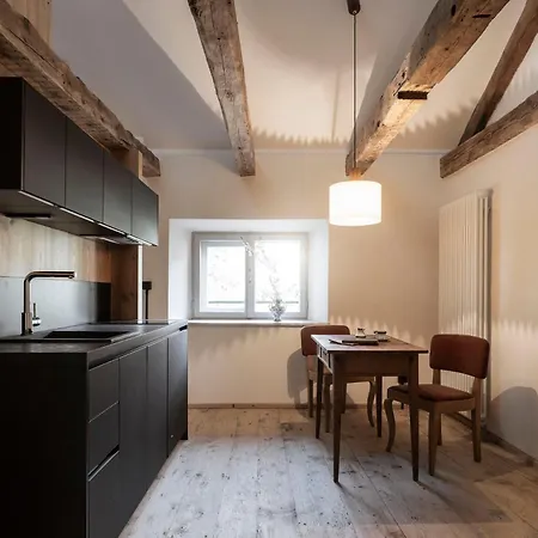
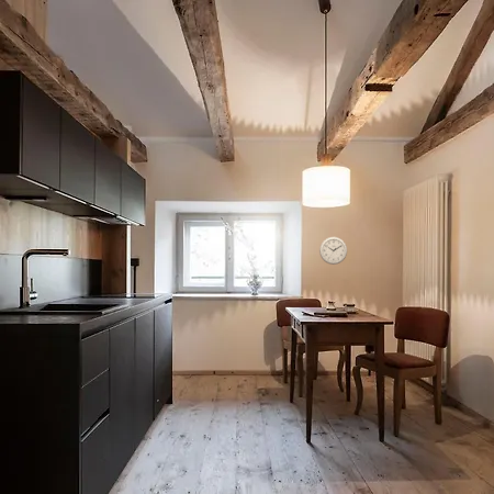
+ wall clock (333, 250)
